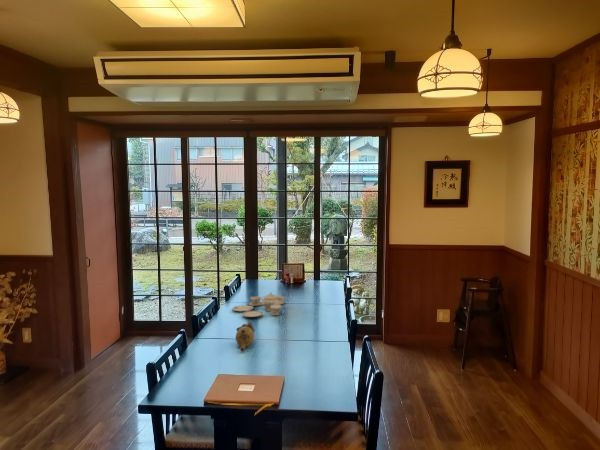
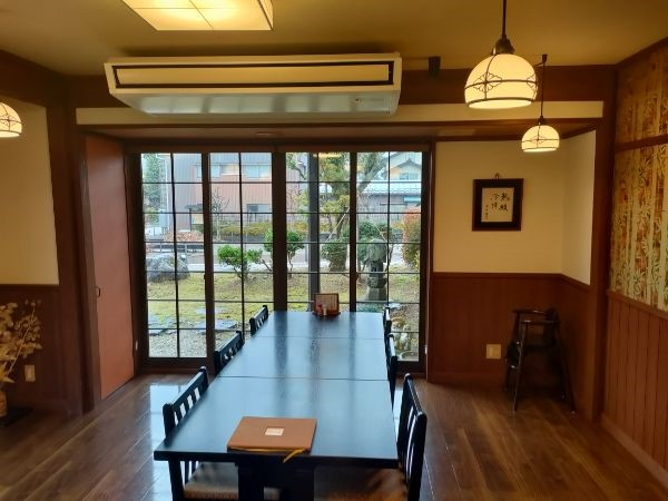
- chinaware (259, 300)
- teapot (244, 335)
